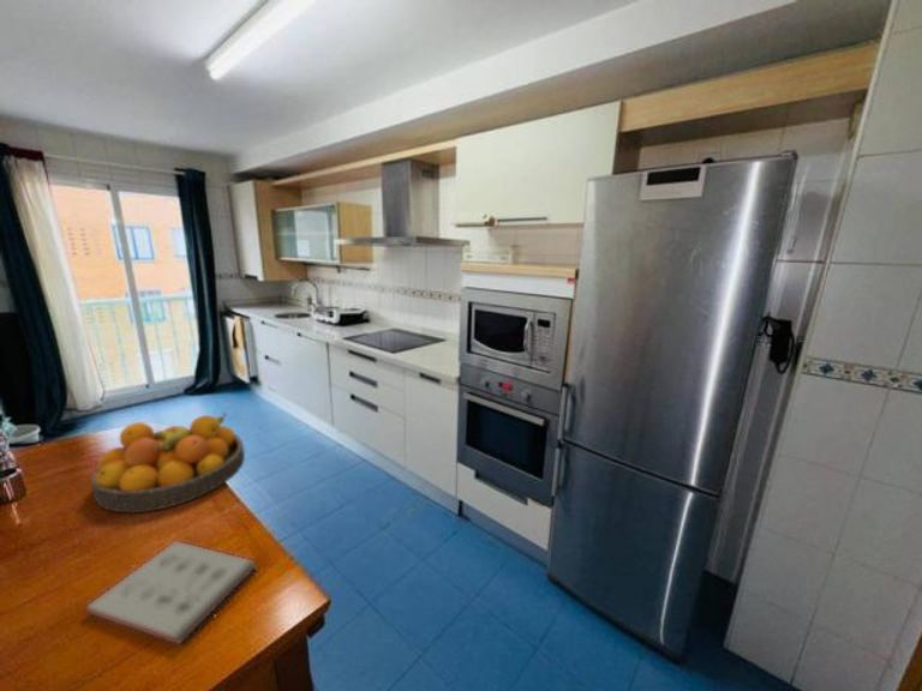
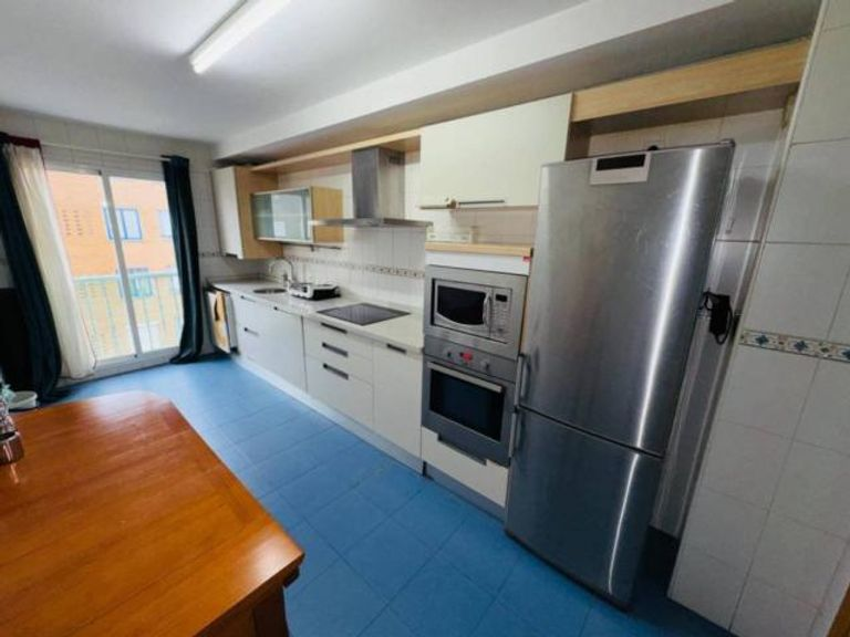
- notepad (178, 583)
- fruit bowl (173, 449)
